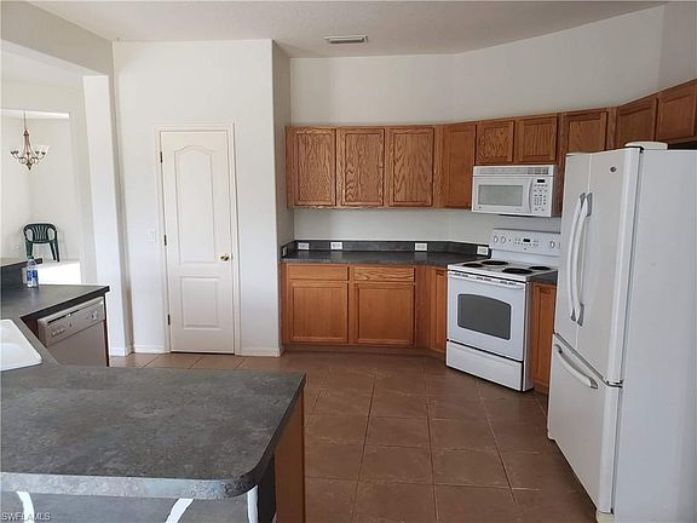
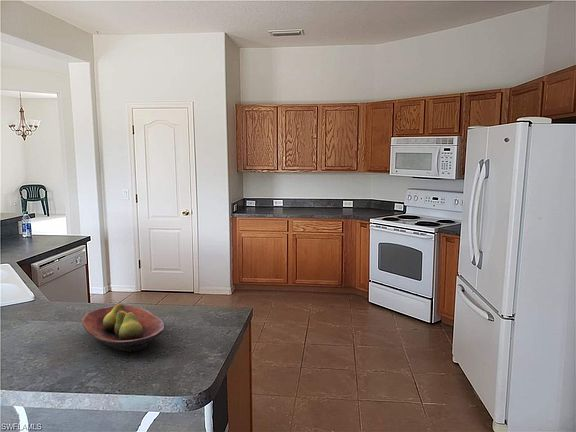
+ fruit bowl (122, 323)
